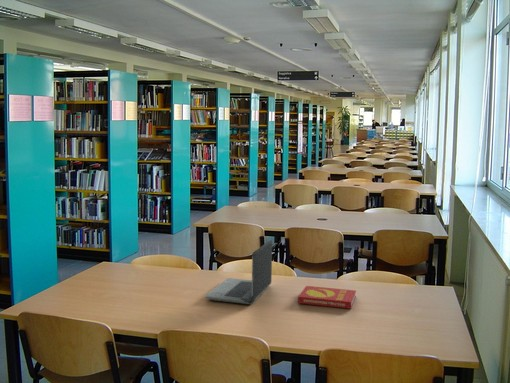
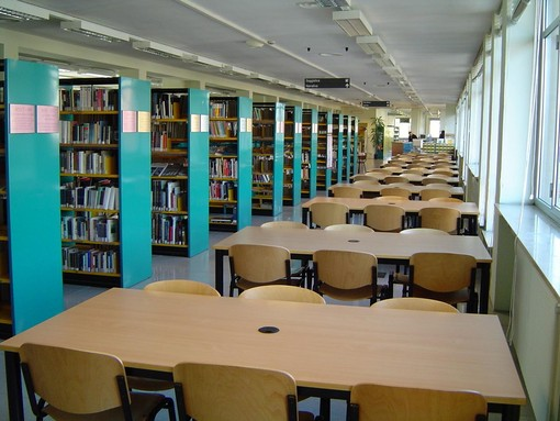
- book (327, 296)
- laptop computer (239, 279)
